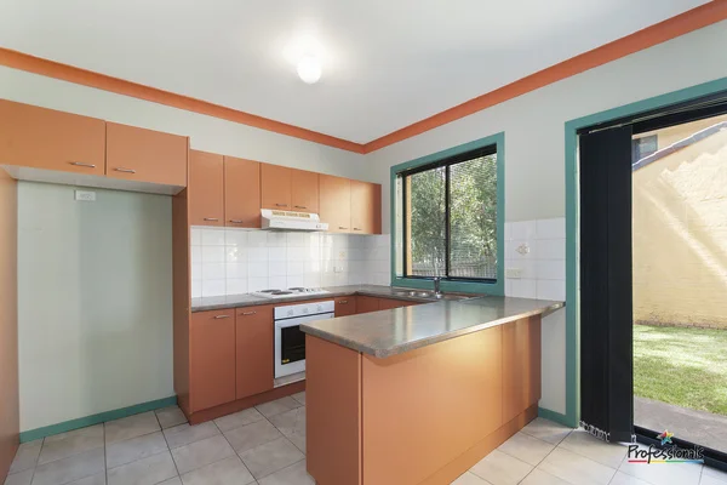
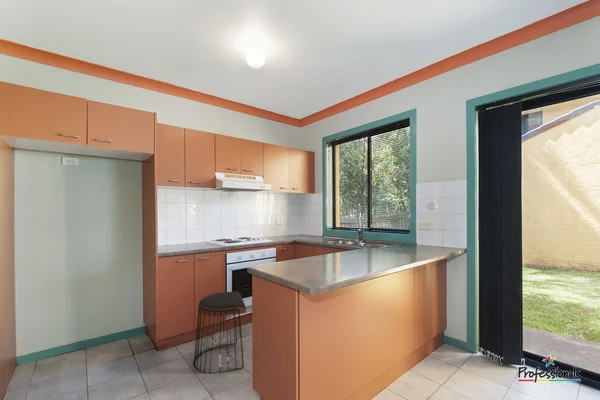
+ stool (220, 329)
